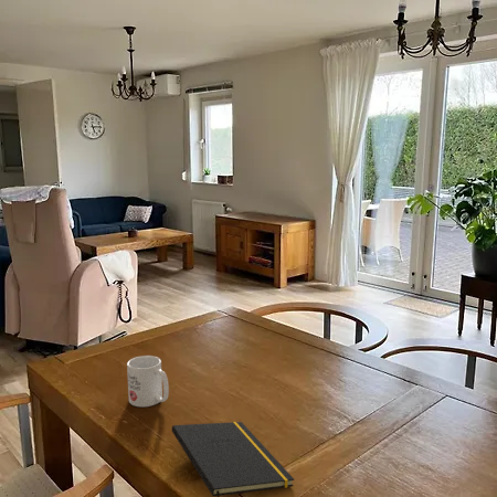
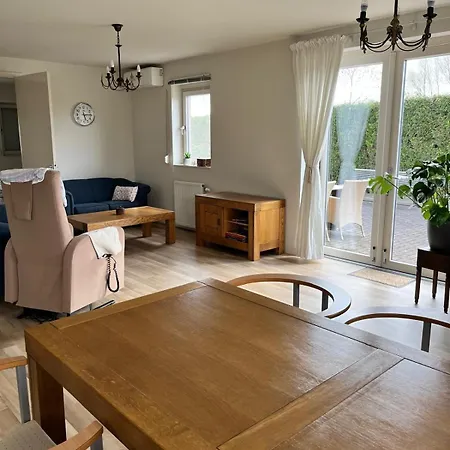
- notepad (229, 453)
- mug (149, 382)
